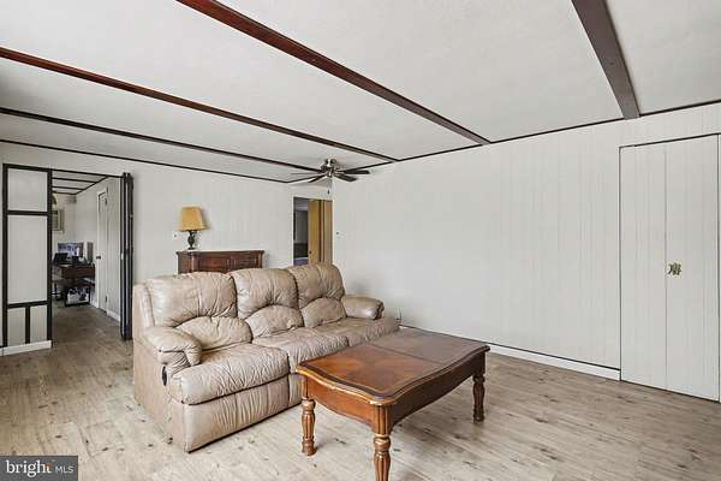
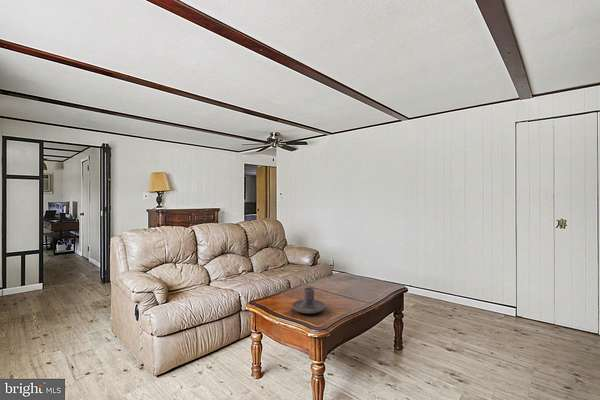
+ candle holder (309, 298)
